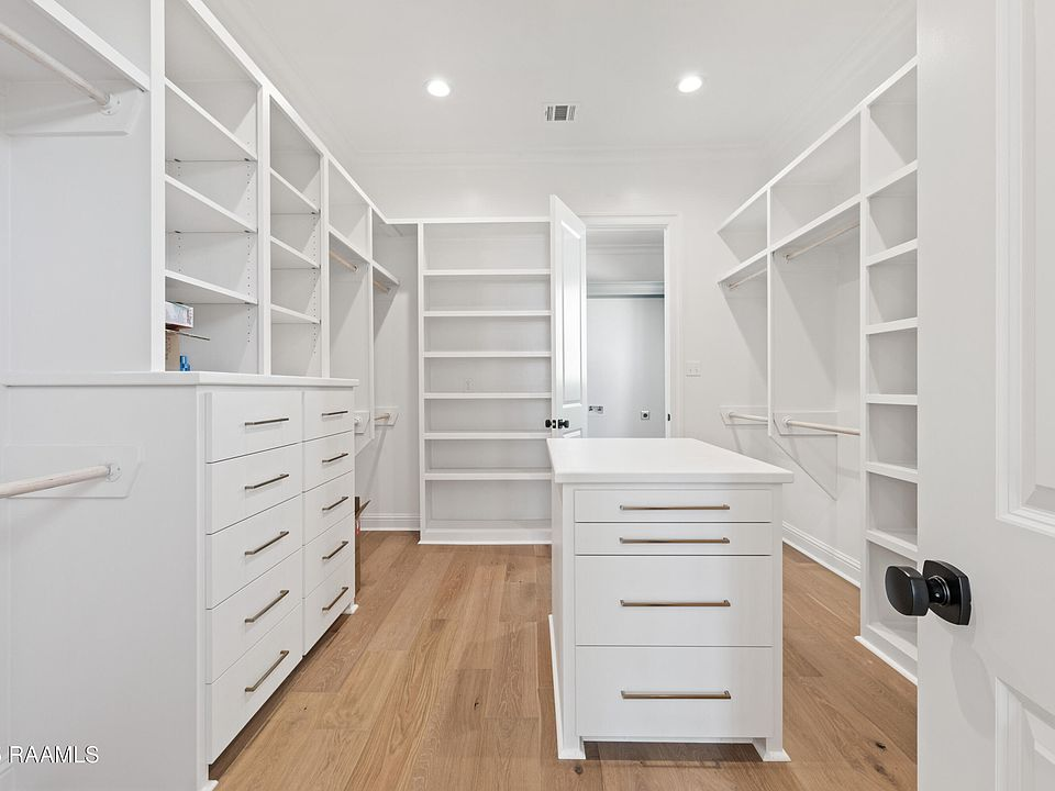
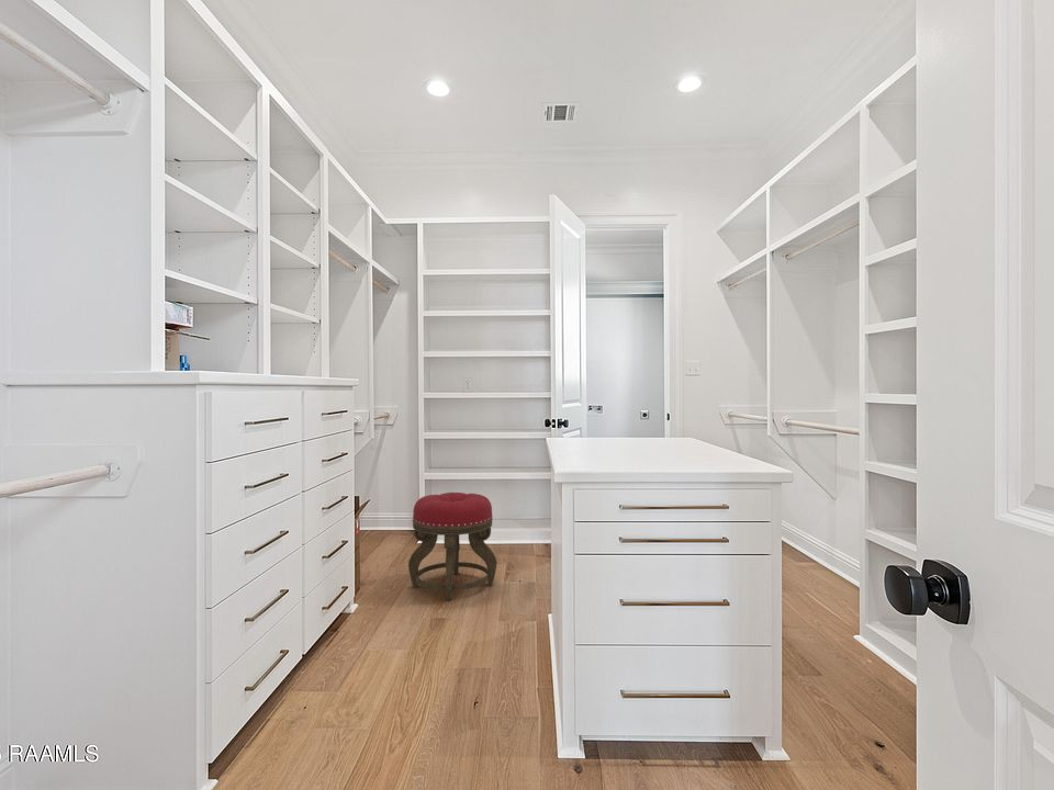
+ stool (452, 541)
